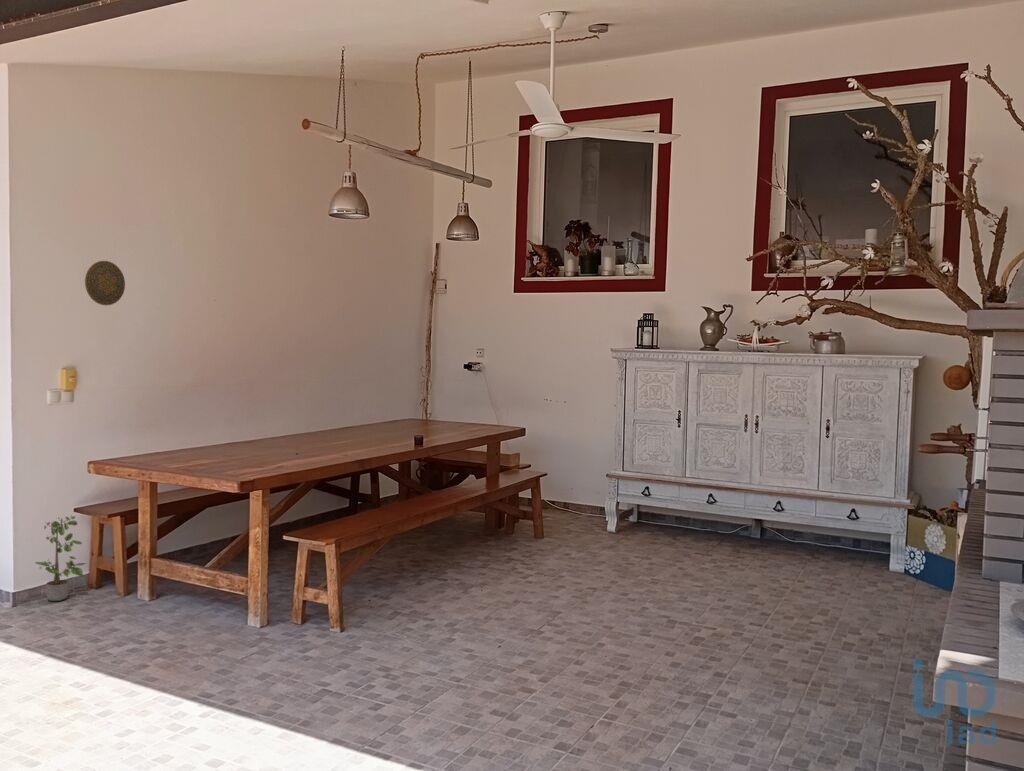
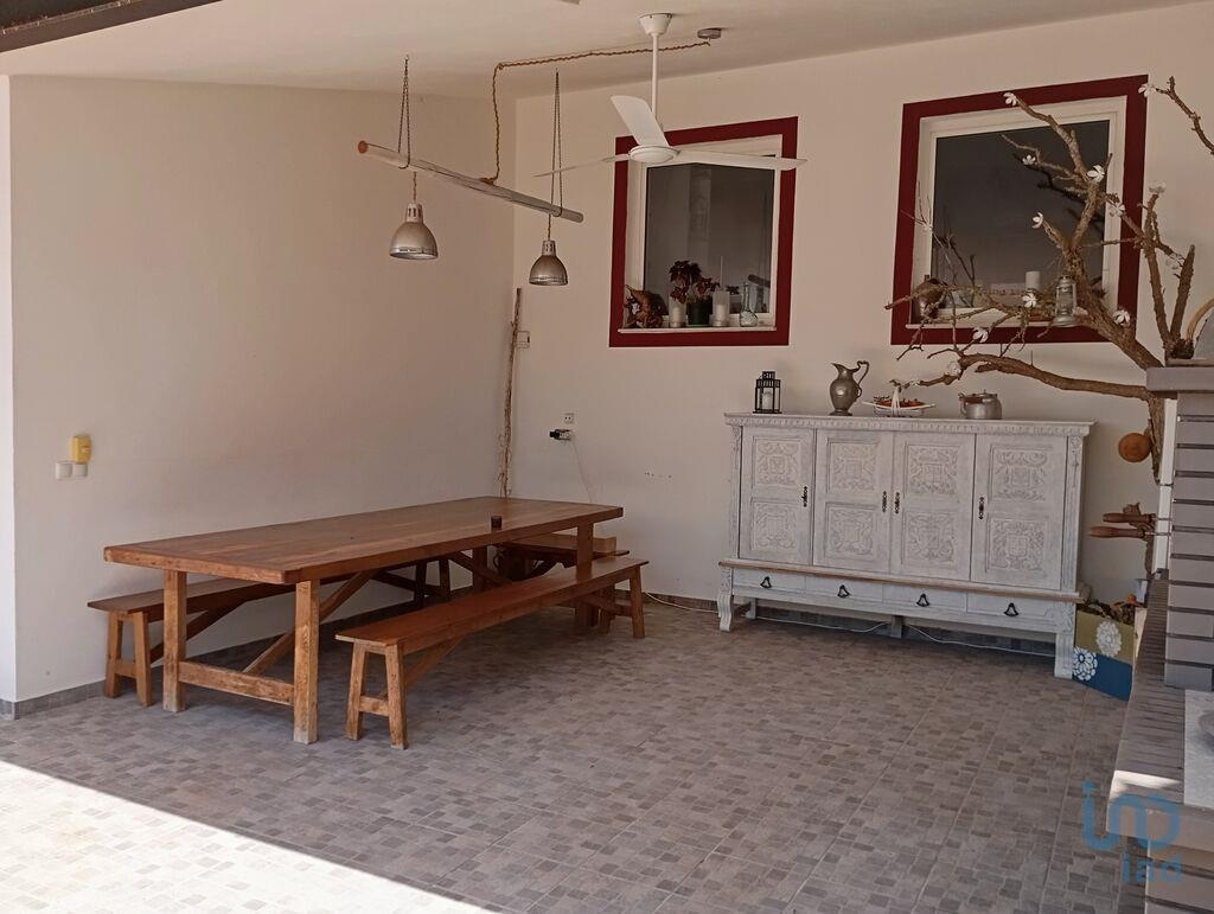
- decorative plate (106, 283)
- potted plant (70, 556)
